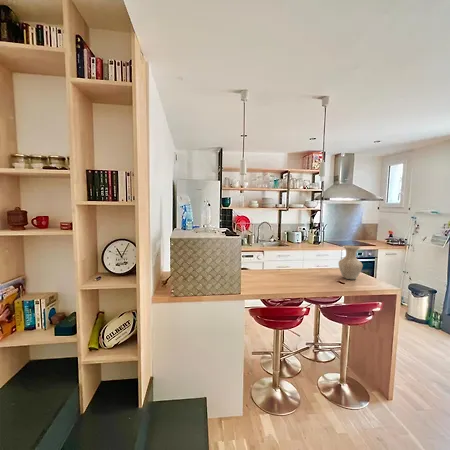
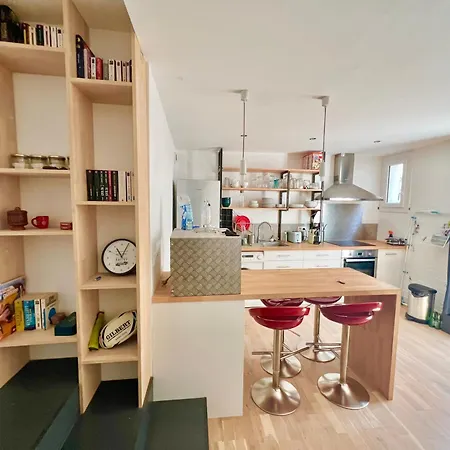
- vase (350, 262)
